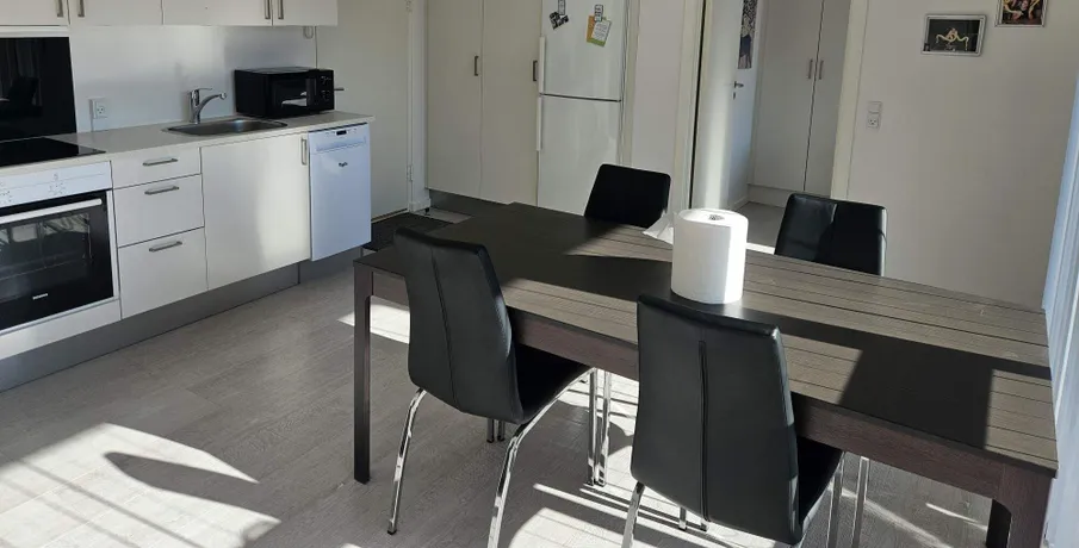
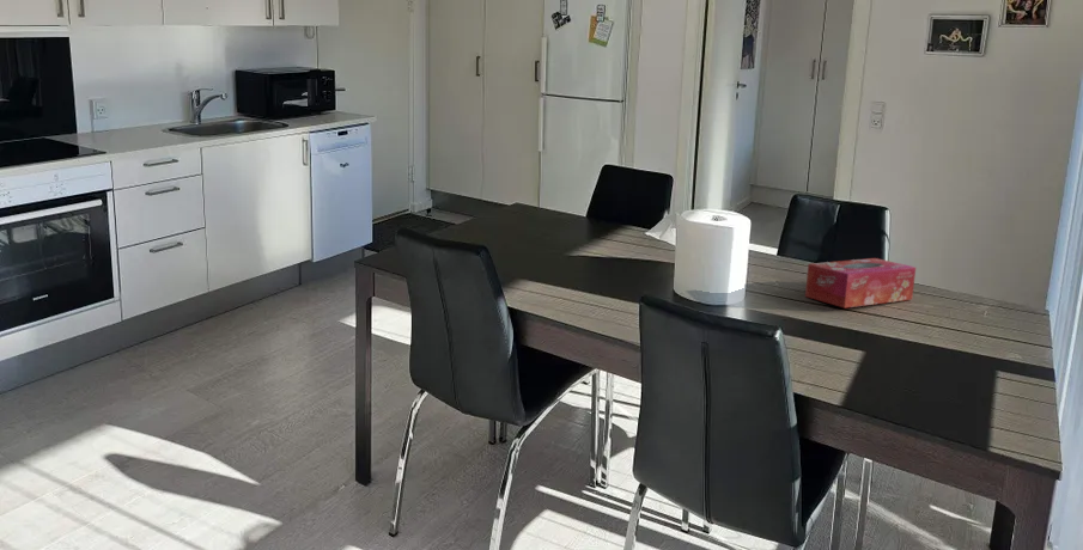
+ tissue box (860, 281)
